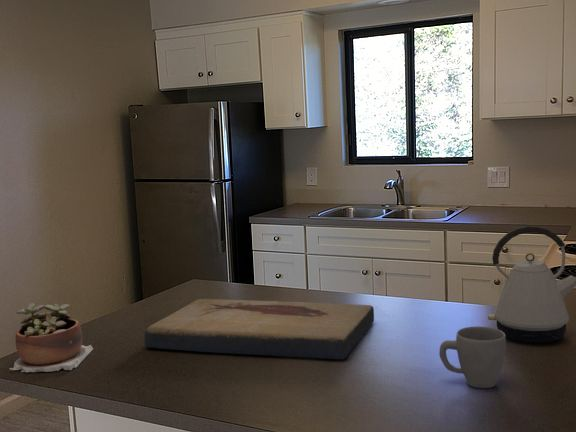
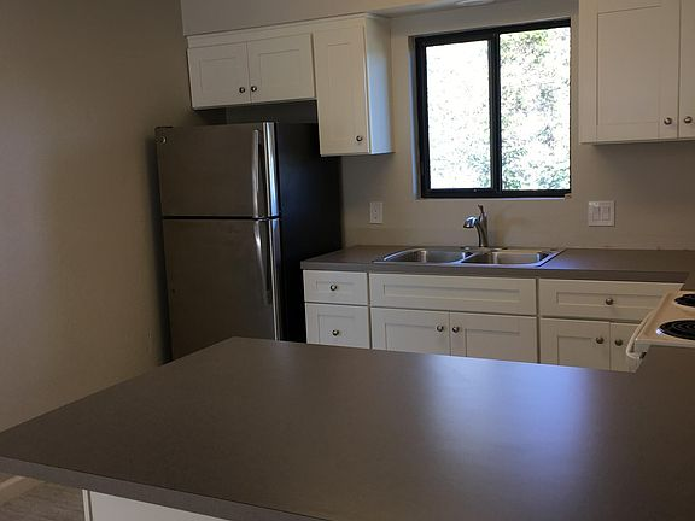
- succulent plant (48, 332)
- mug (472, 358)
- fish fossil (263, 324)
- kettle (533, 281)
